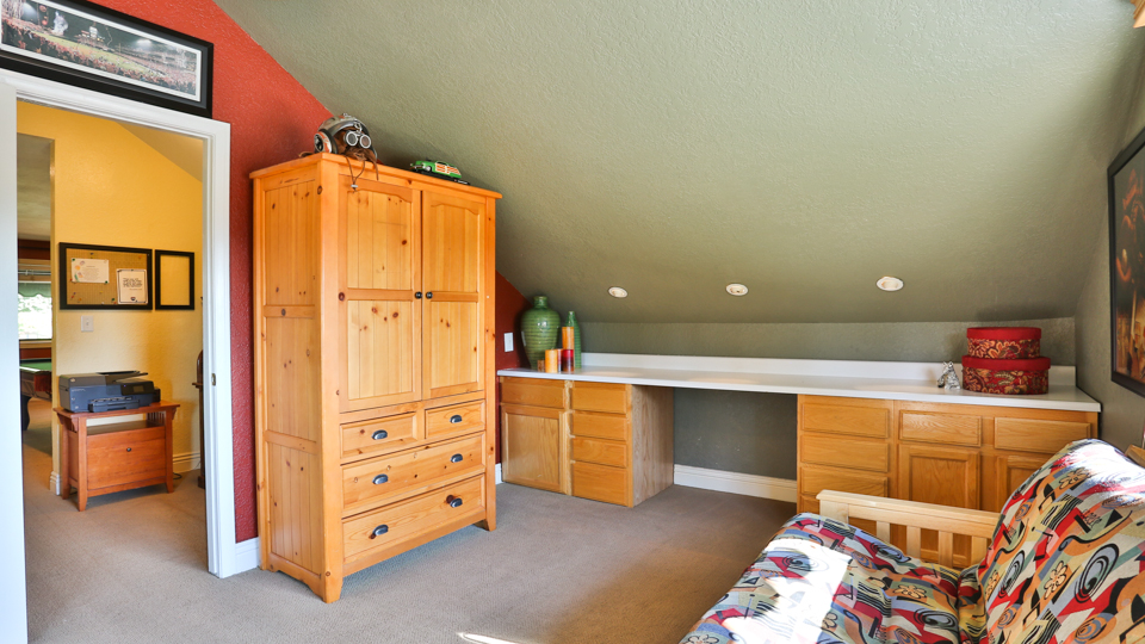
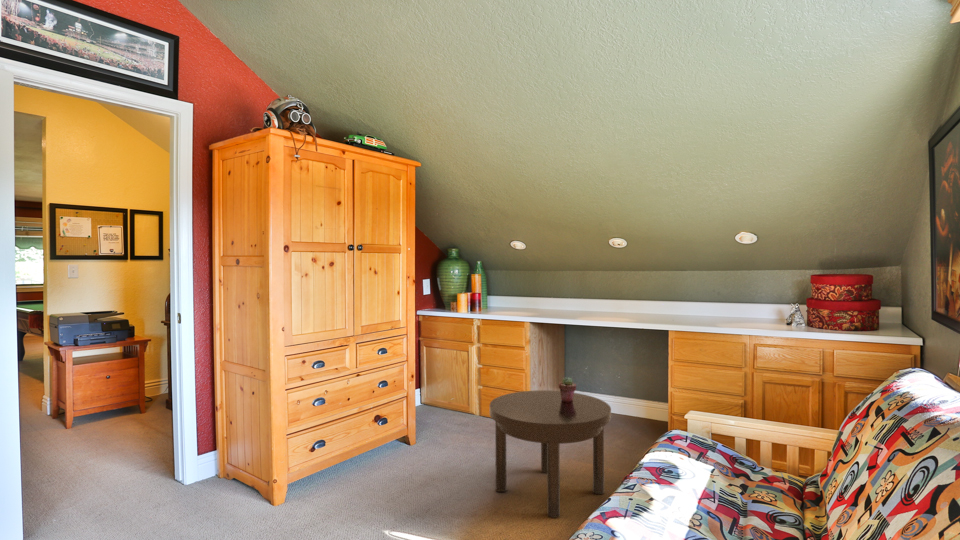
+ side table (549, 448)
+ potted succulent (567, 388)
